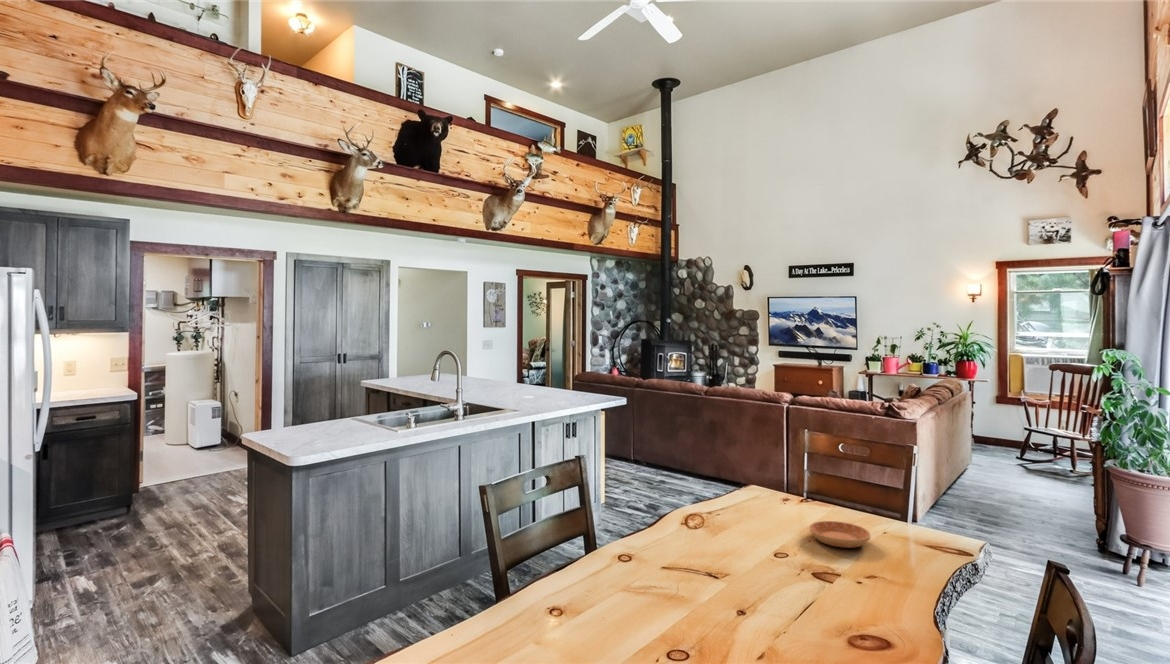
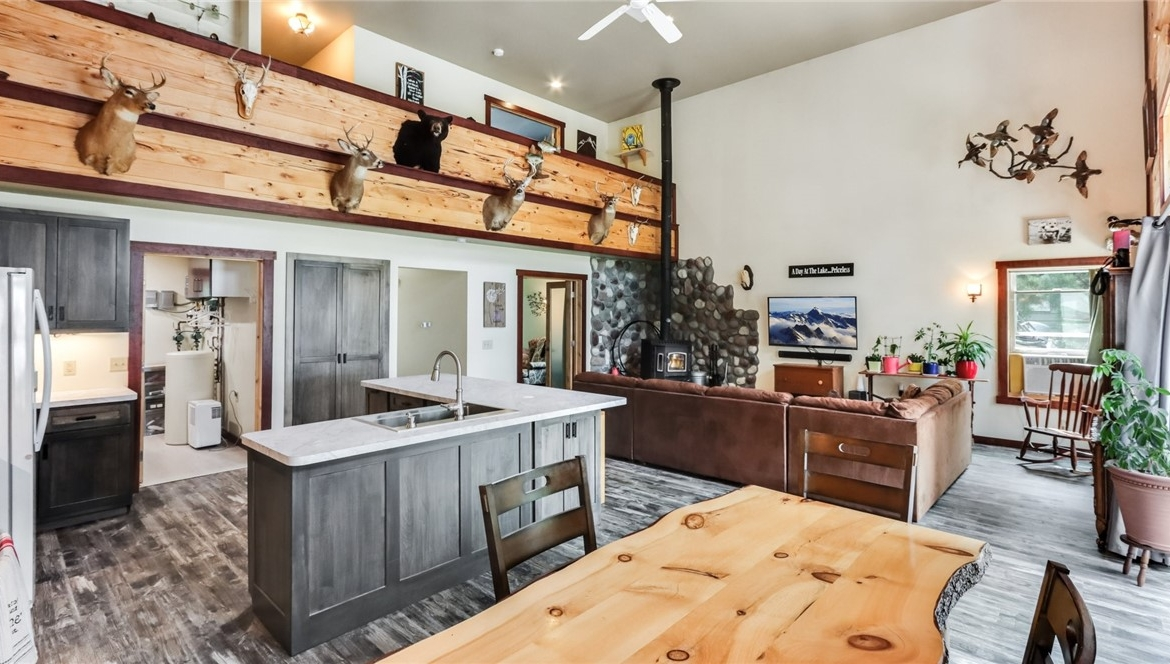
- saucer (839, 534)
